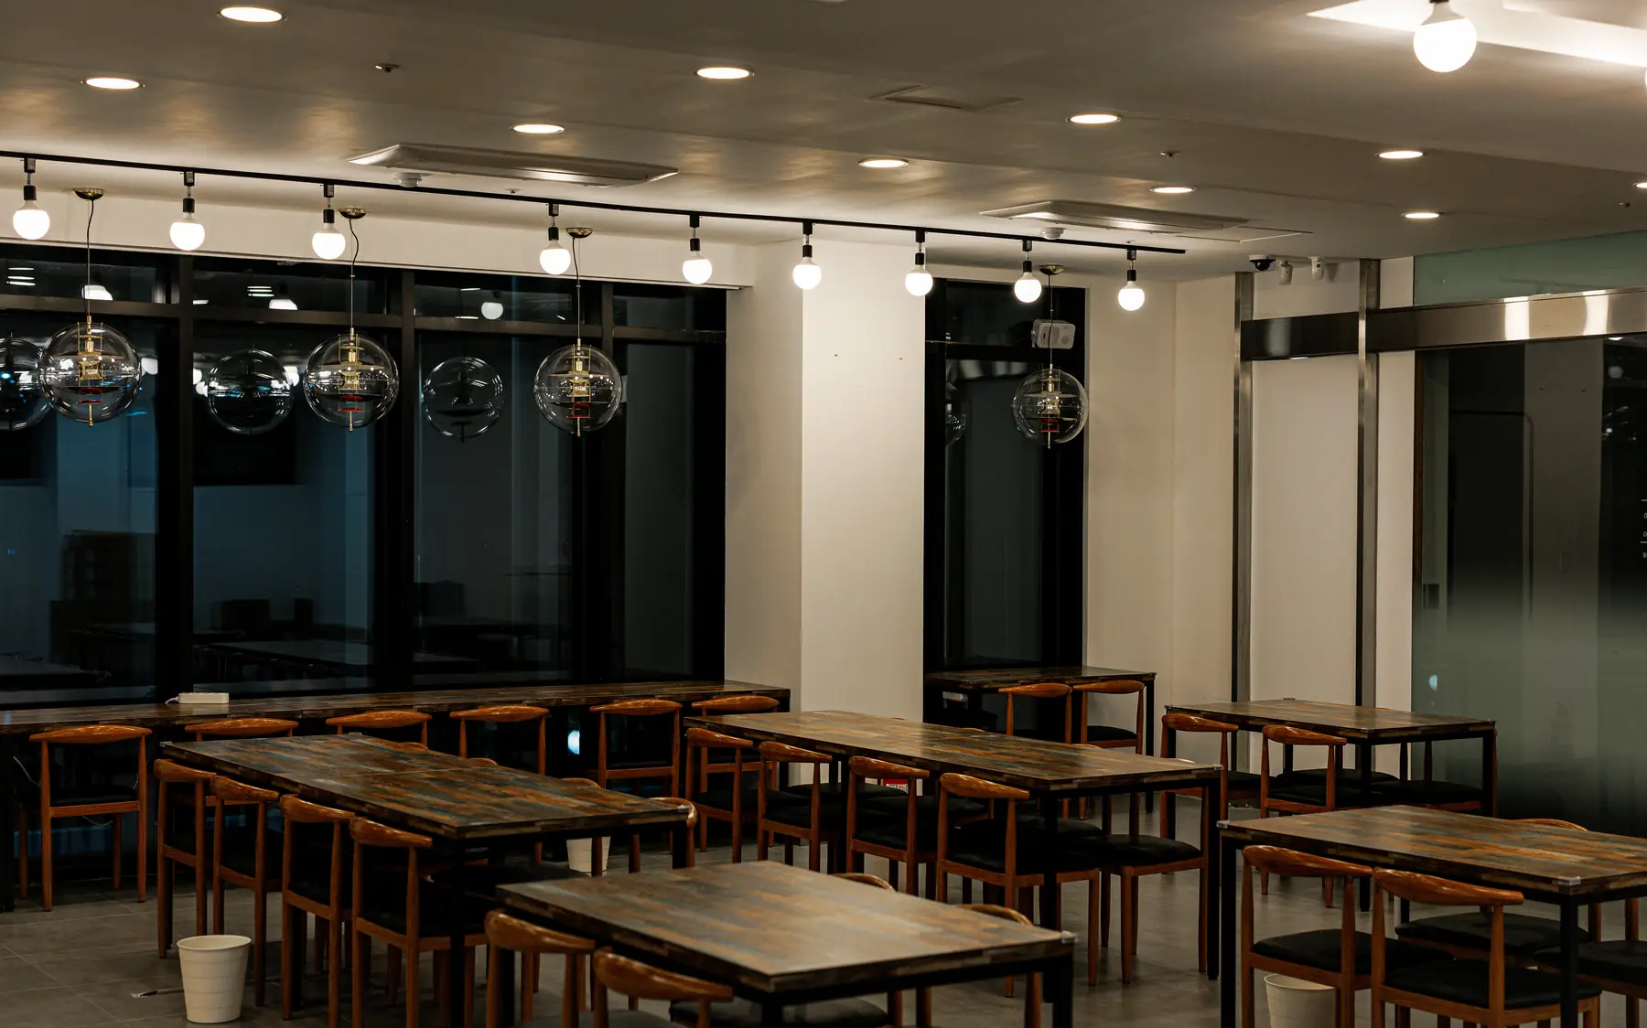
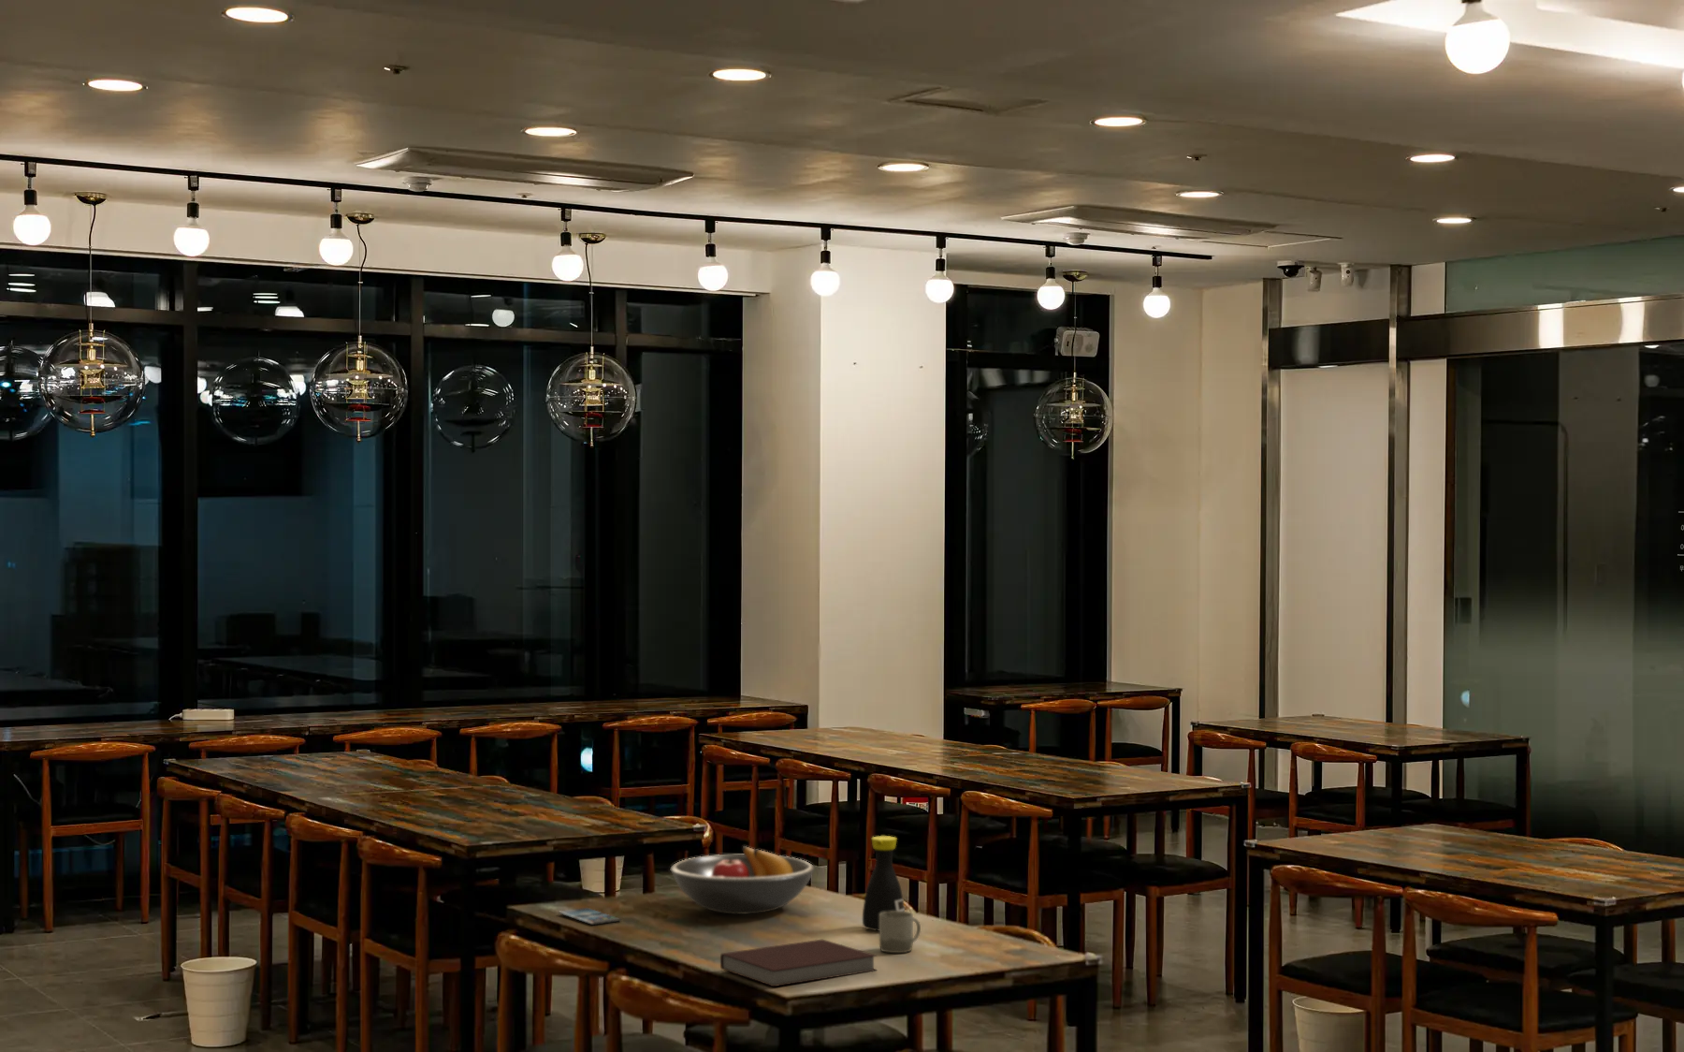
+ notebook (798, 961)
+ bottle (883, 881)
+ smartphone (589, 915)
+ cup (901, 931)
+ fruit bowl (741, 881)
